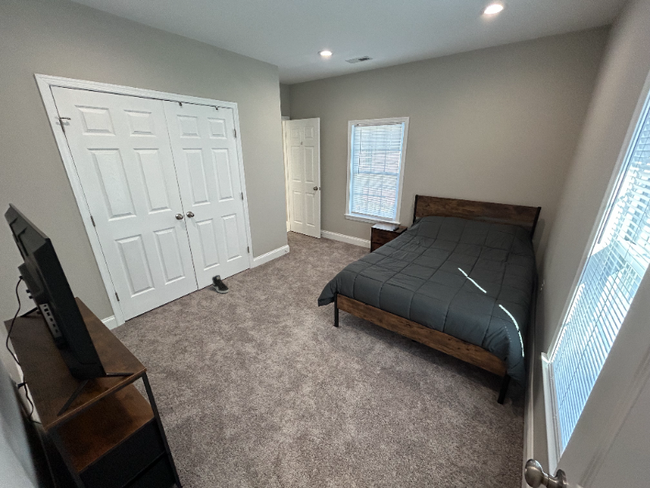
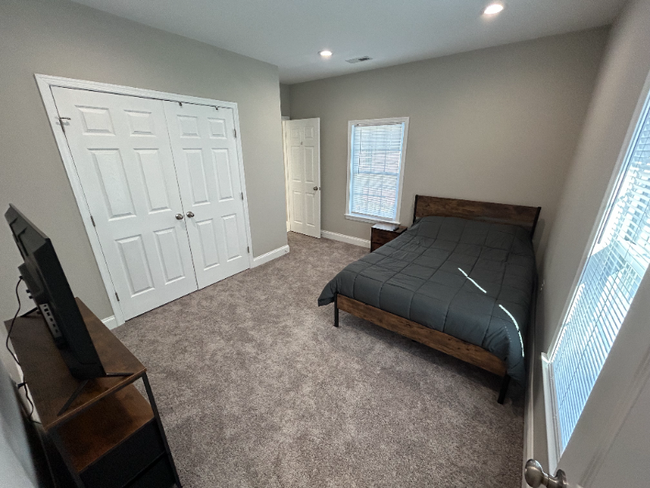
- sneaker (219, 282)
